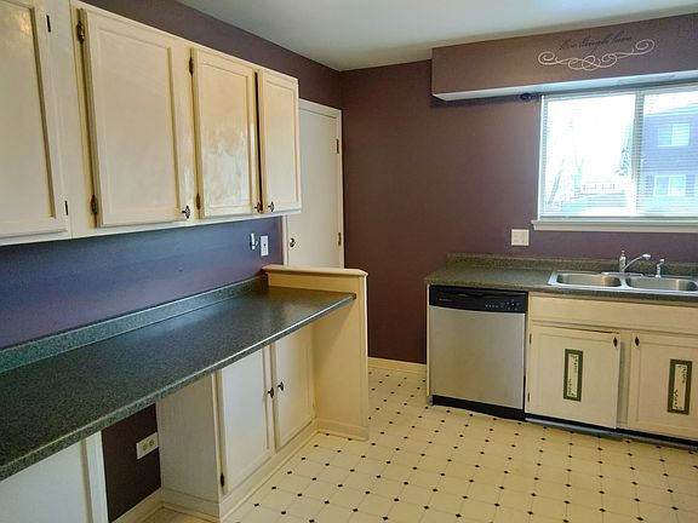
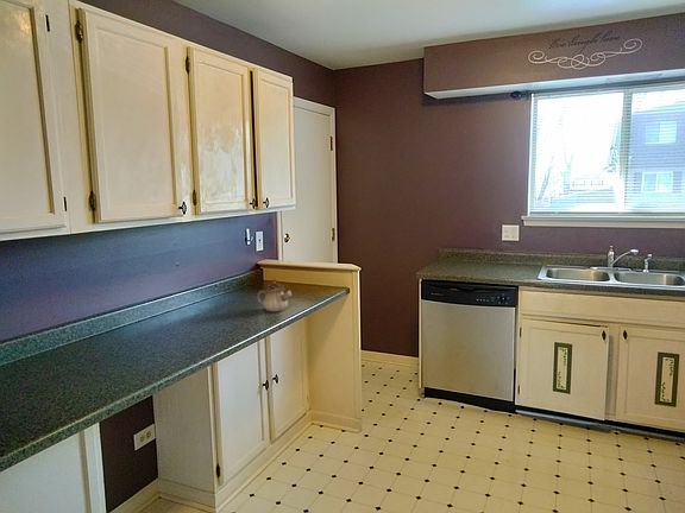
+ teapot (274, 293)
